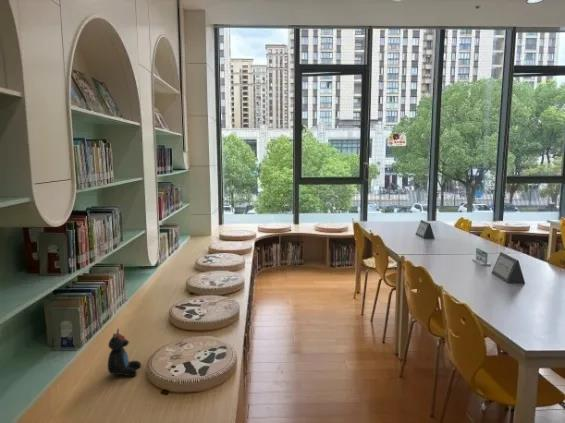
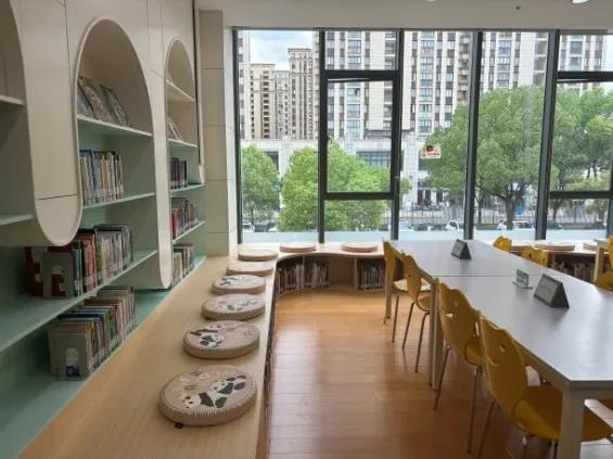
- teddy bear (123, 351)
